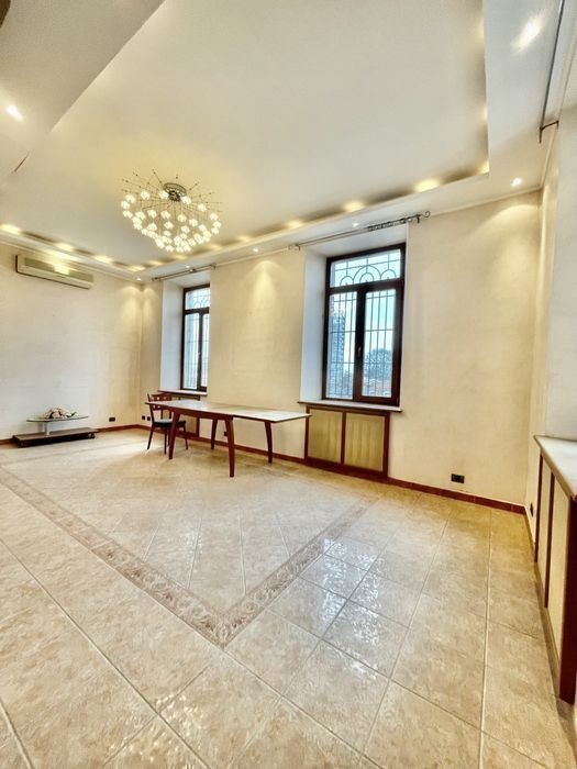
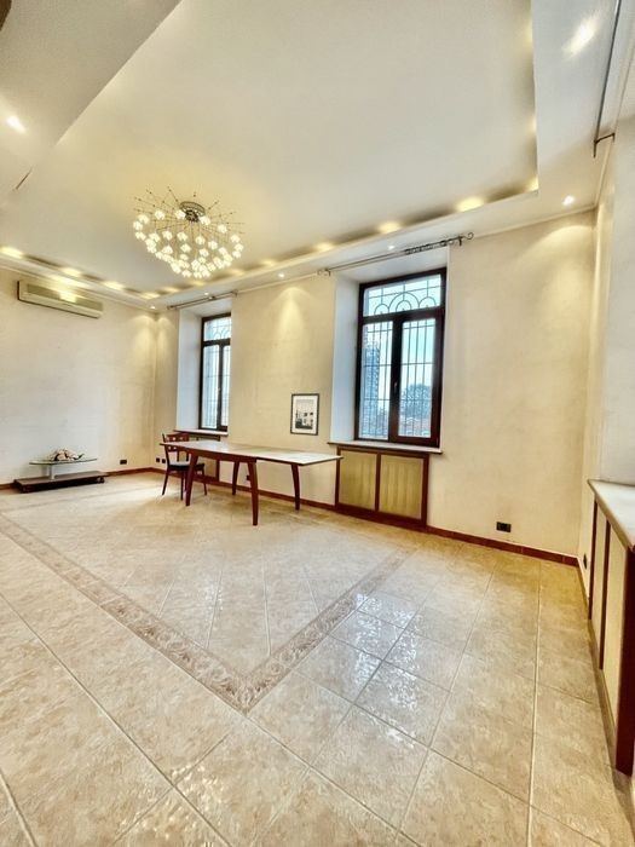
+ wall art (304, 414)
